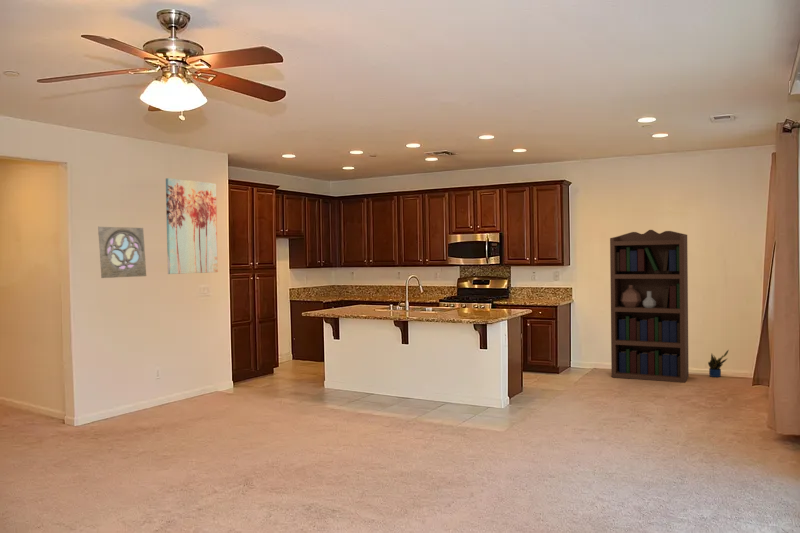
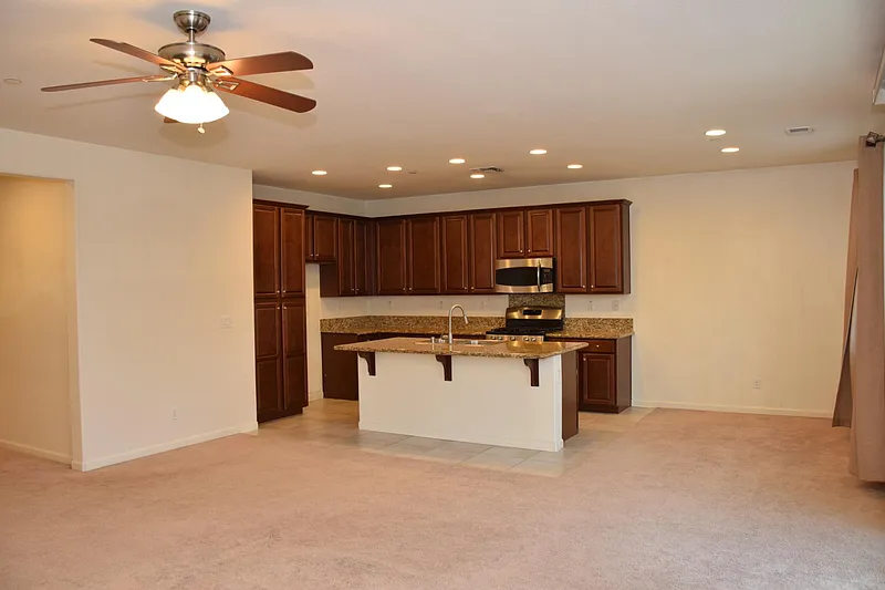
- wall ornament (122, 252)
- wall art (192, 227)
- potted plant (718, 362)
- bookcase (649, 303)
